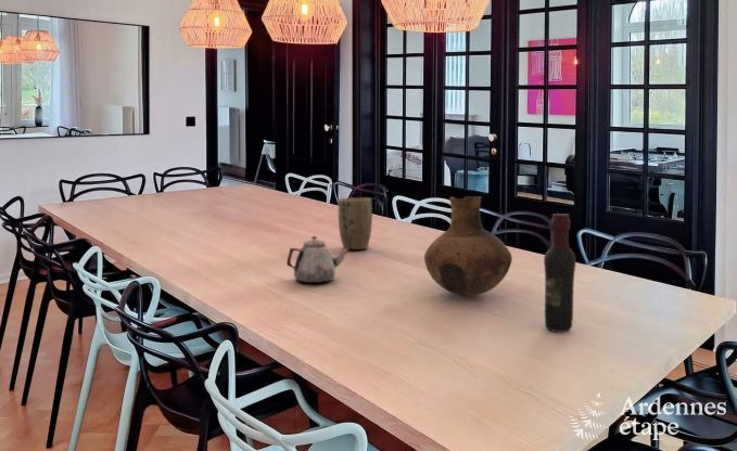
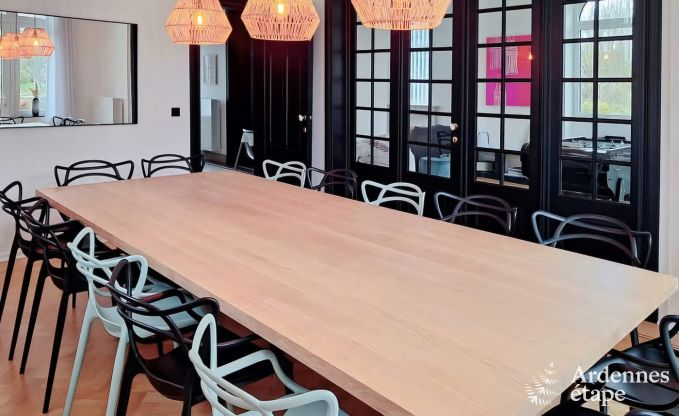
- vase (467, 245)
- wine bottle (559, 272)
- plant pot (355, 223)
- teapot (318, 258)
